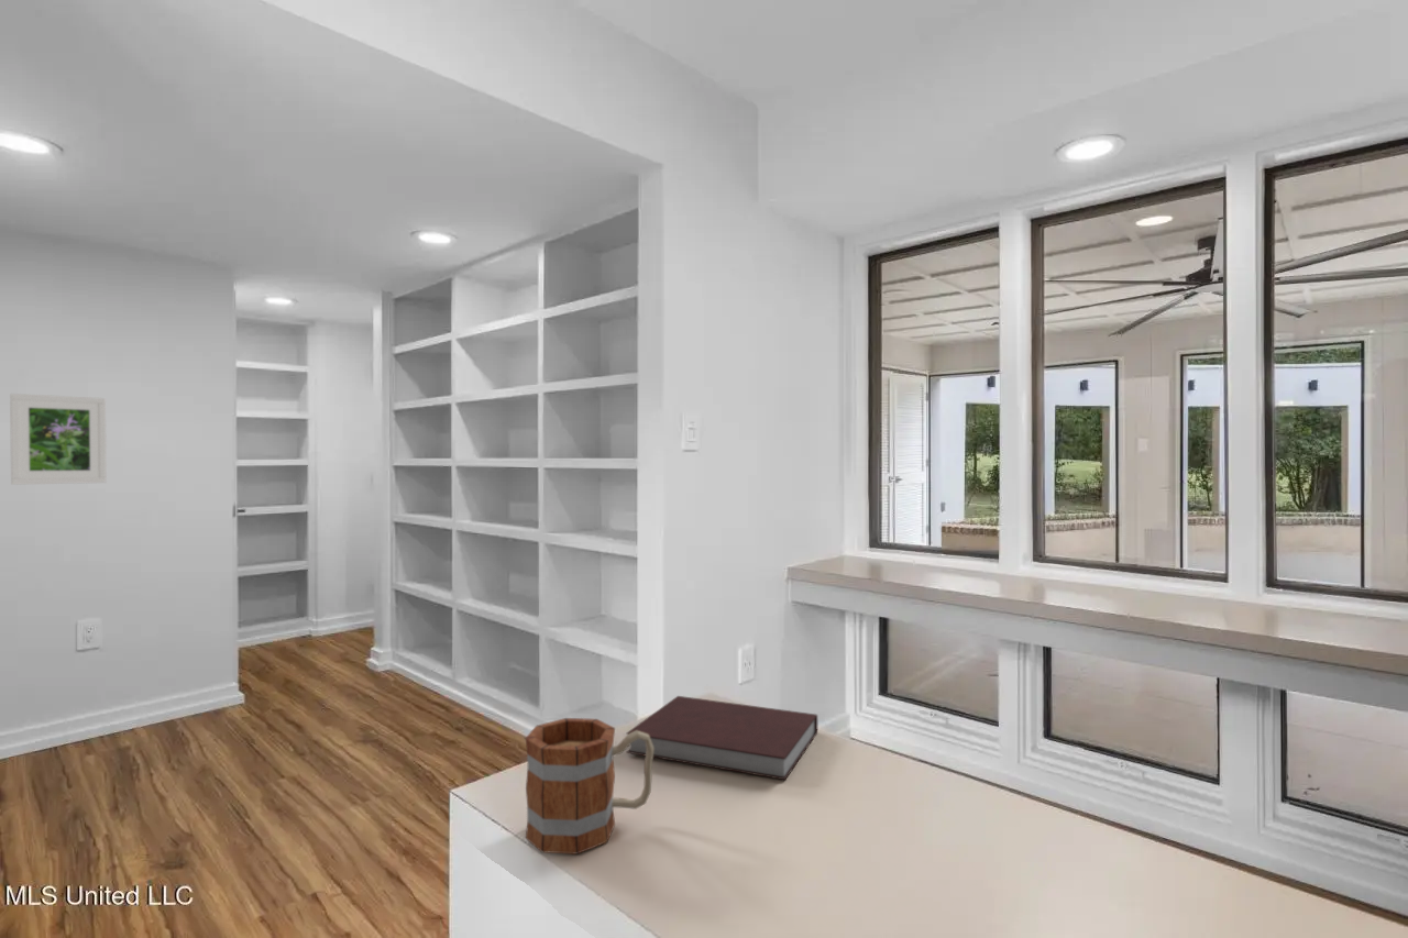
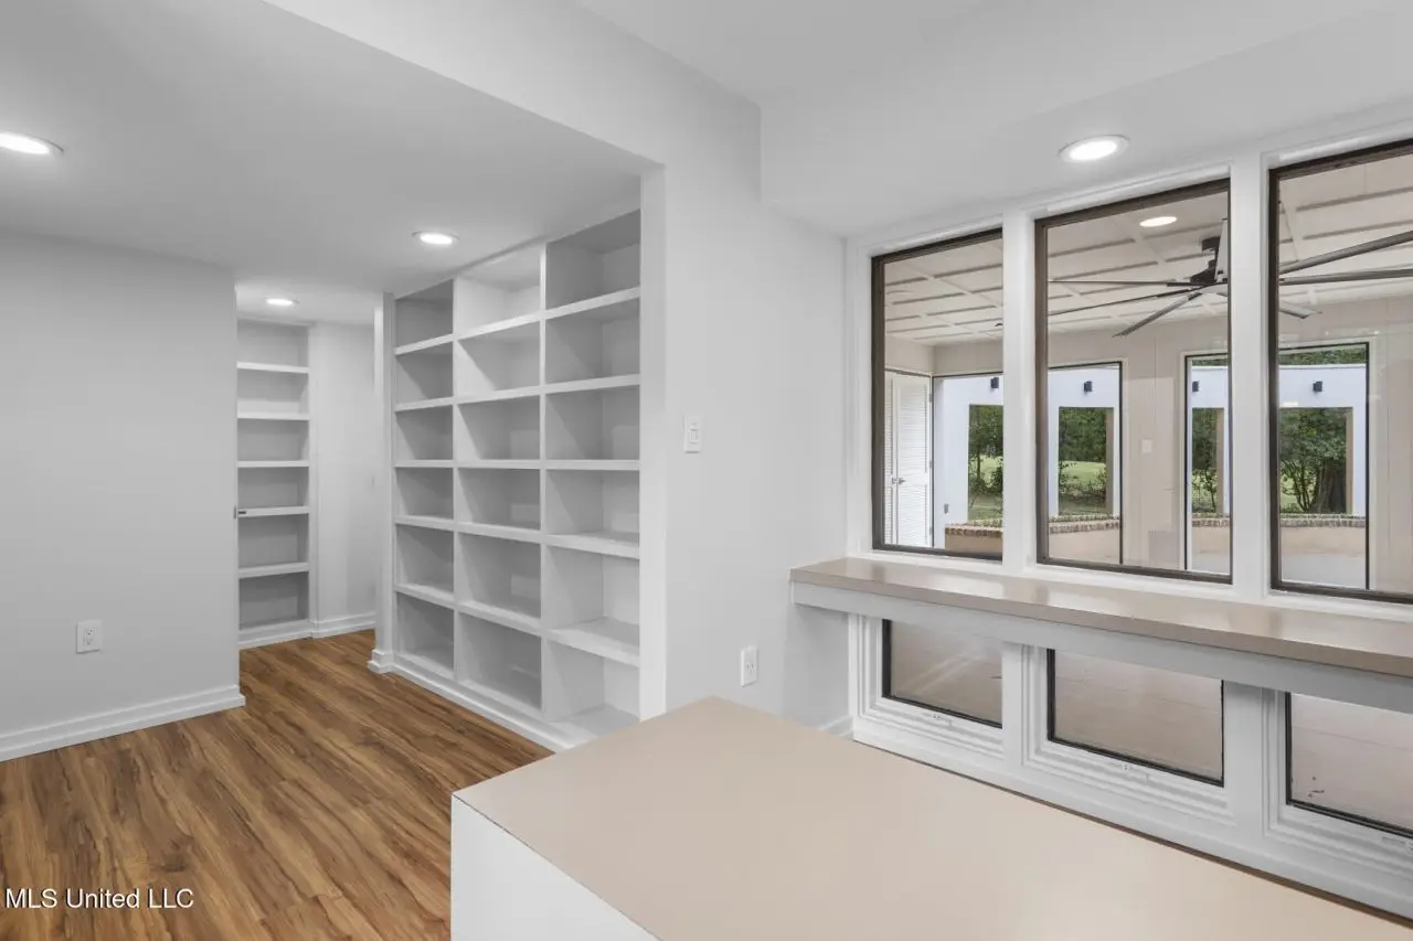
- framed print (59, 439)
- mug (591, 779)
- notebook (725, 732)
